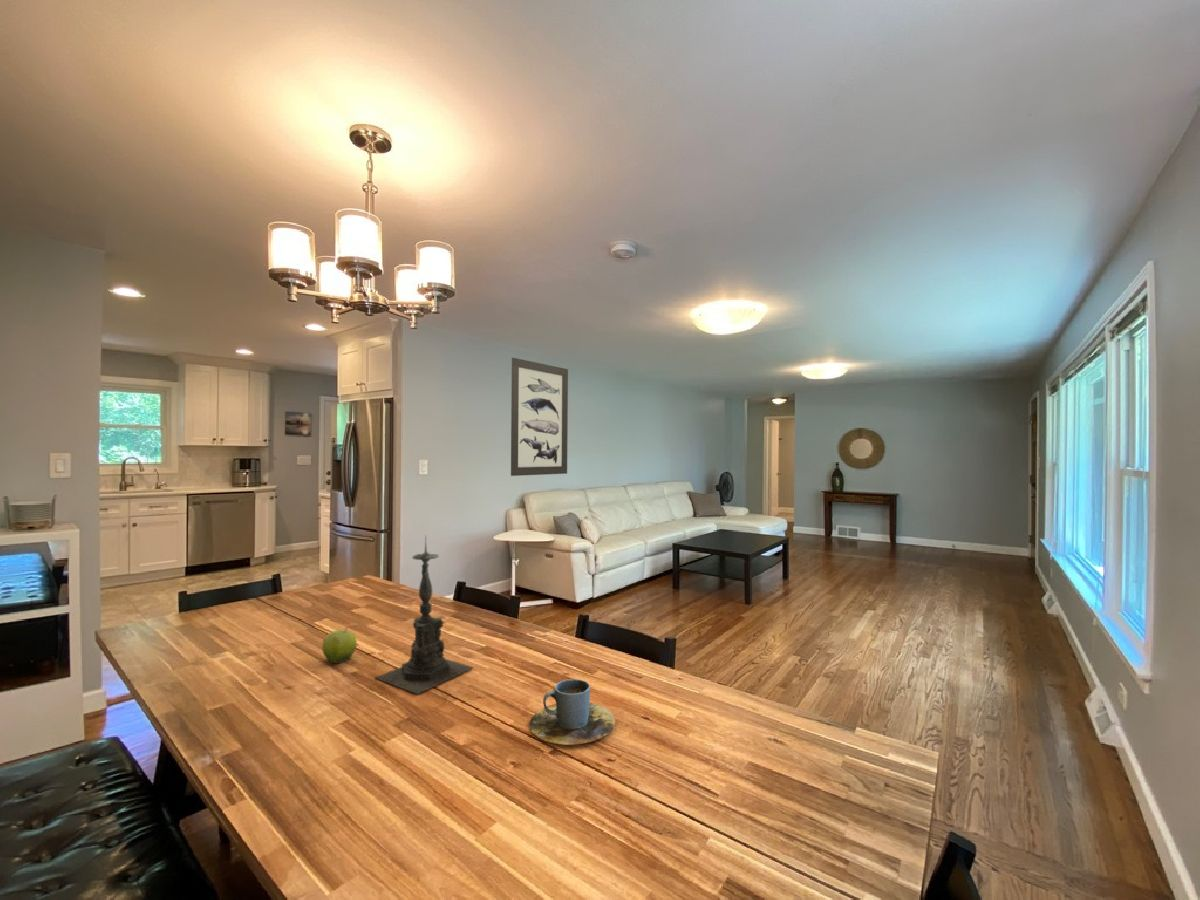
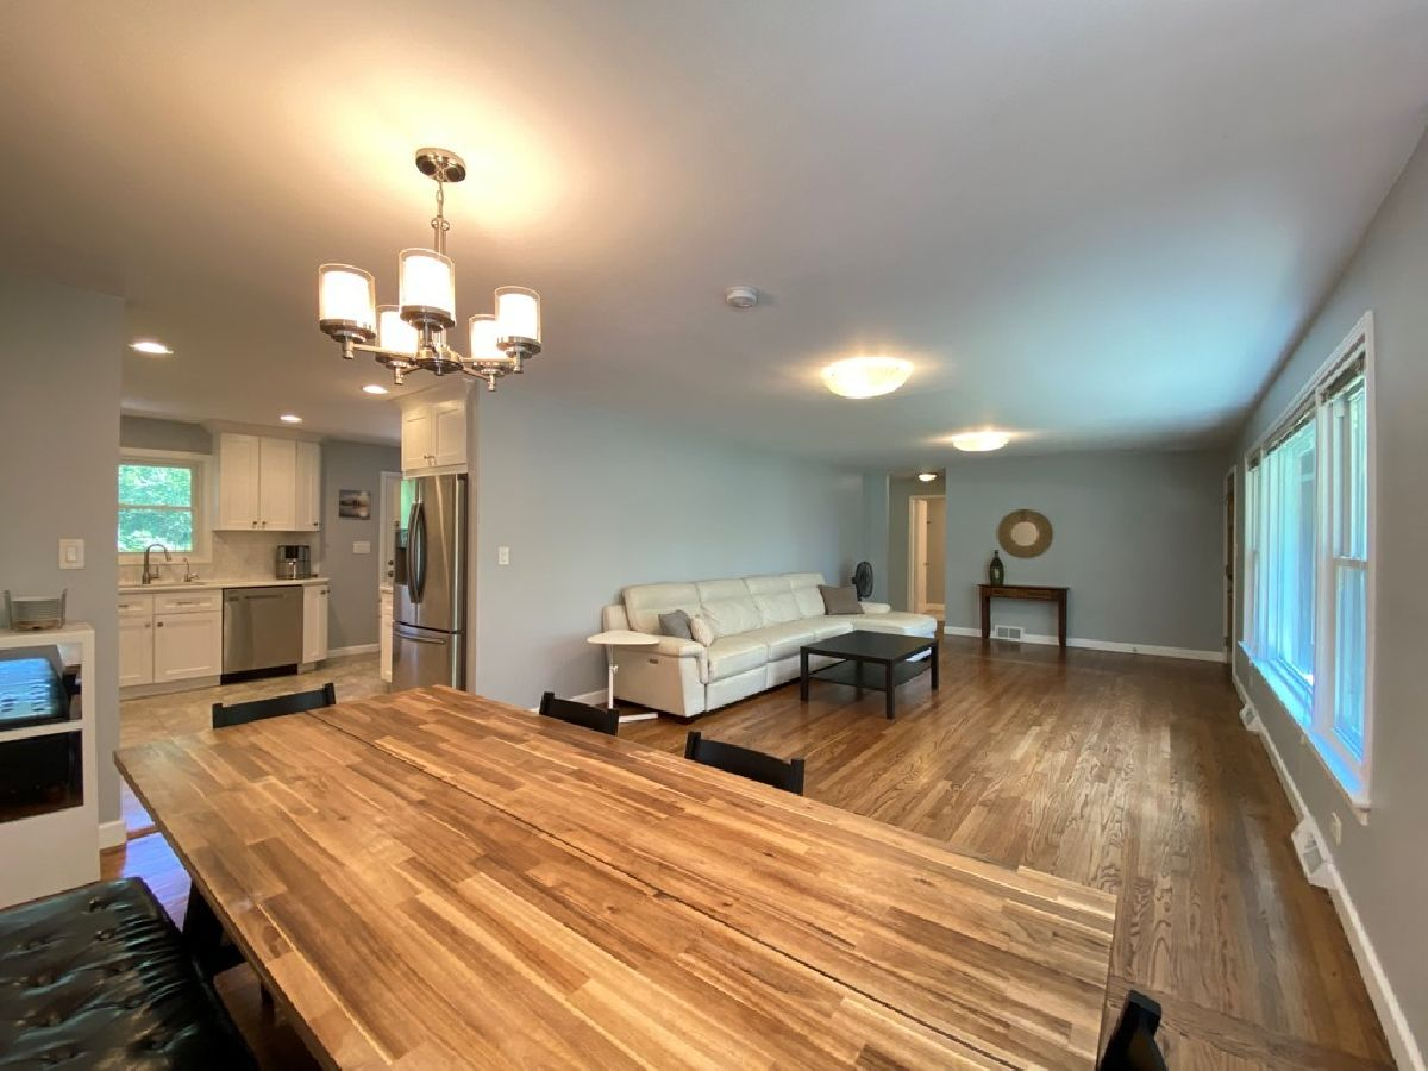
- candle holder (426, 604)
- cup (572, 704)
- fruit (339, 644)
- wall art (541, 419)
